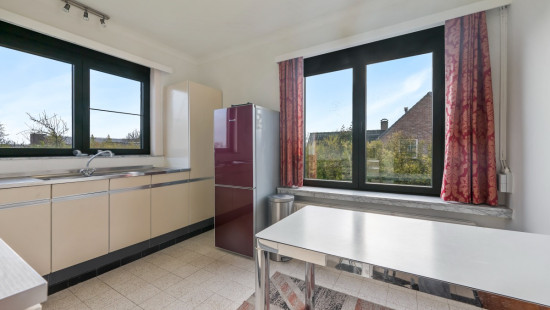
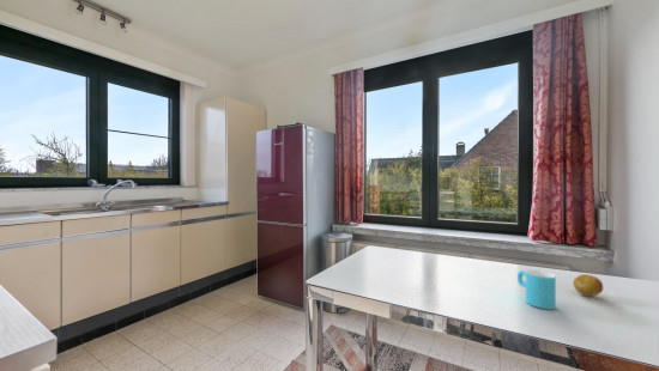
+ fruit (587, 285)
+ cup (537, 286)
